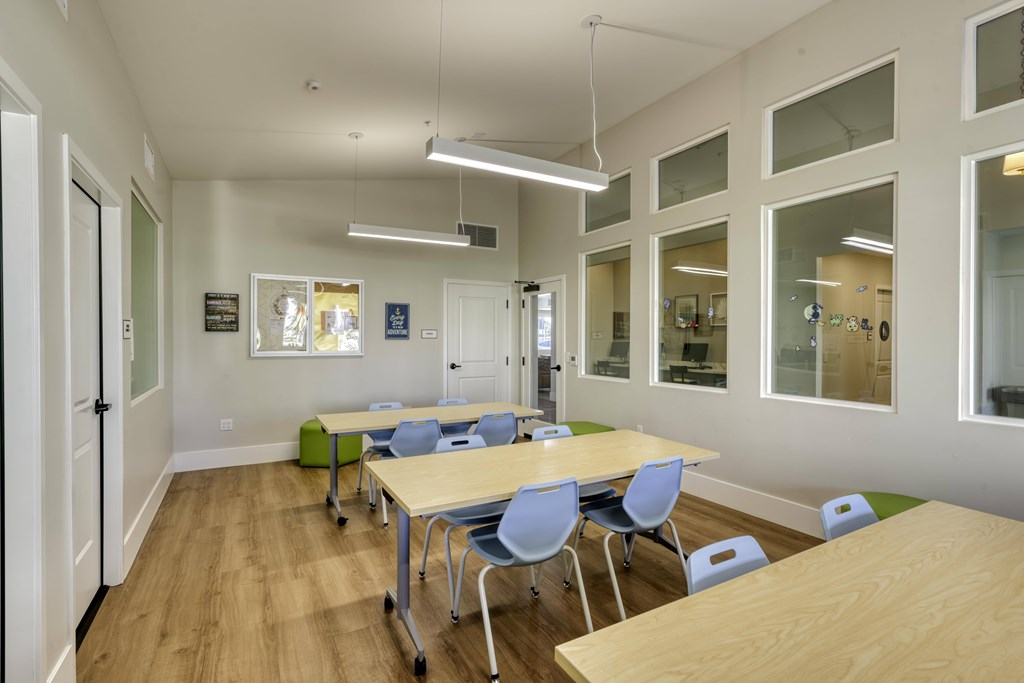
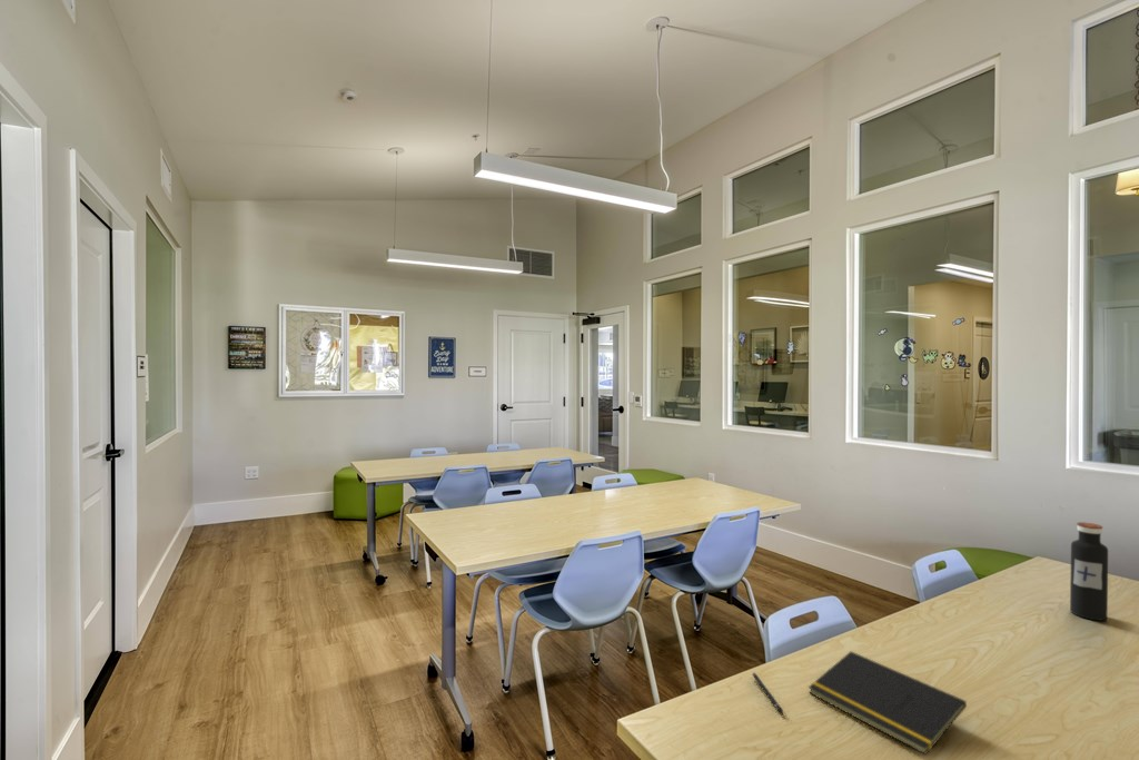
+ water bottle (1089, 570)
+ pen (767, 692)
+ notepad (883, 697)
